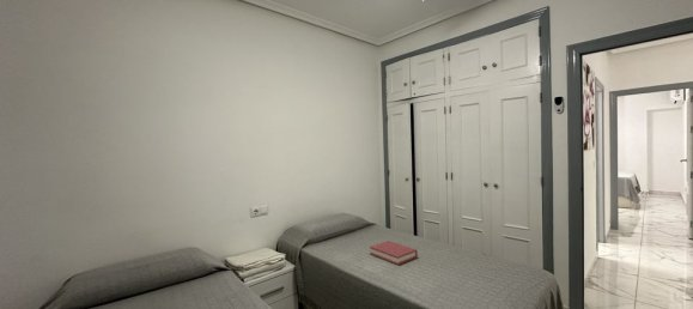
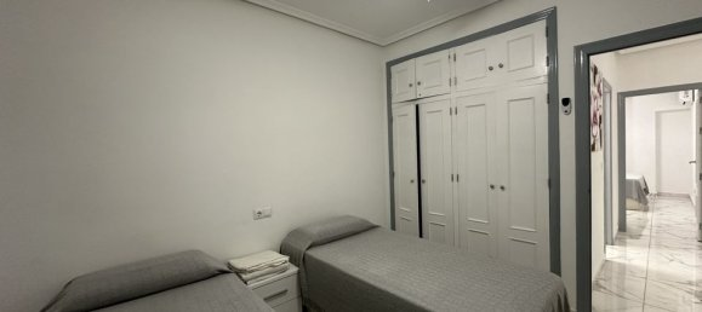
- hardback book (393, 252)
